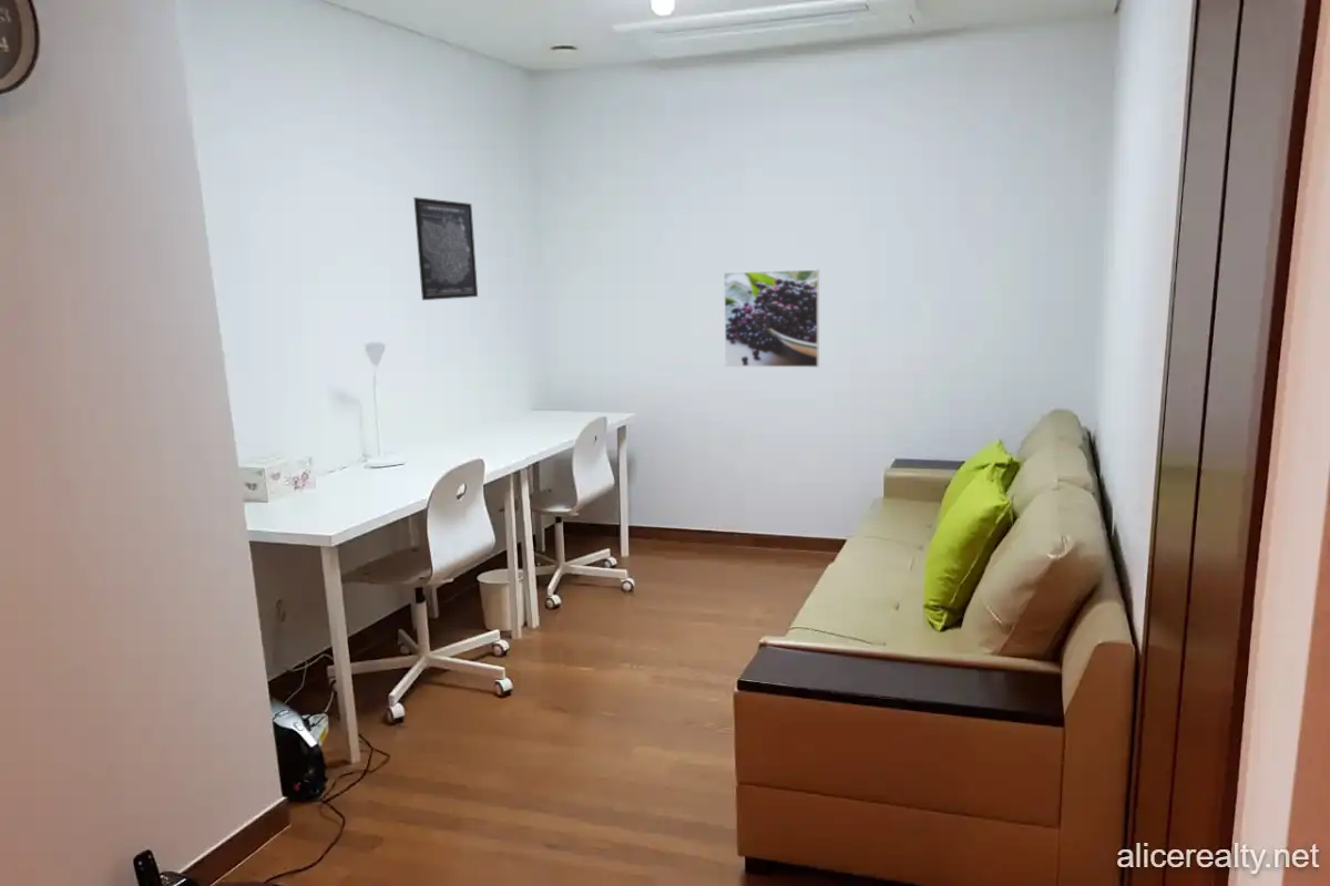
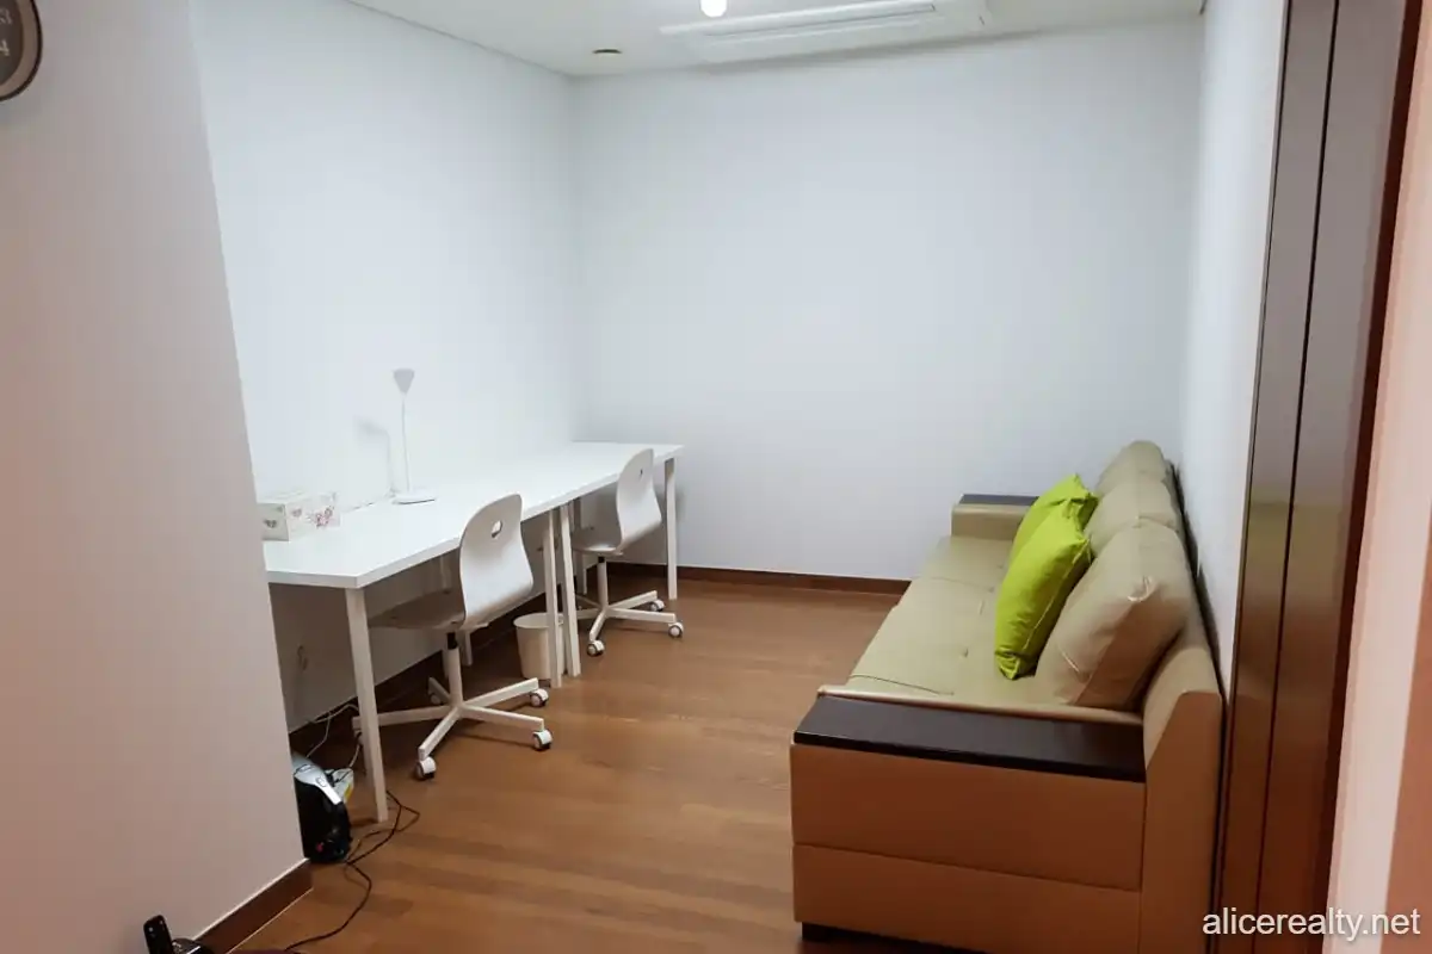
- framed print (770, 319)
- wall art (447, 249)
